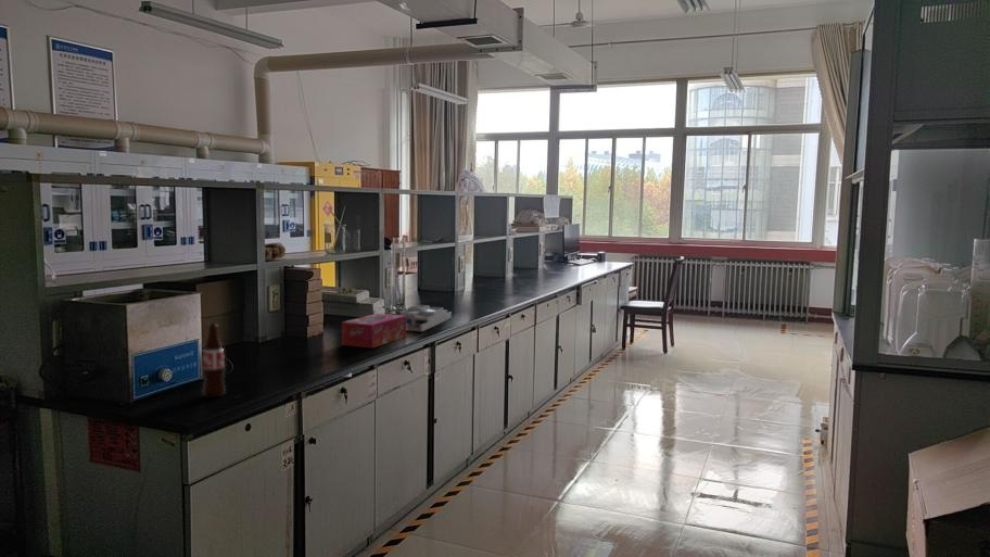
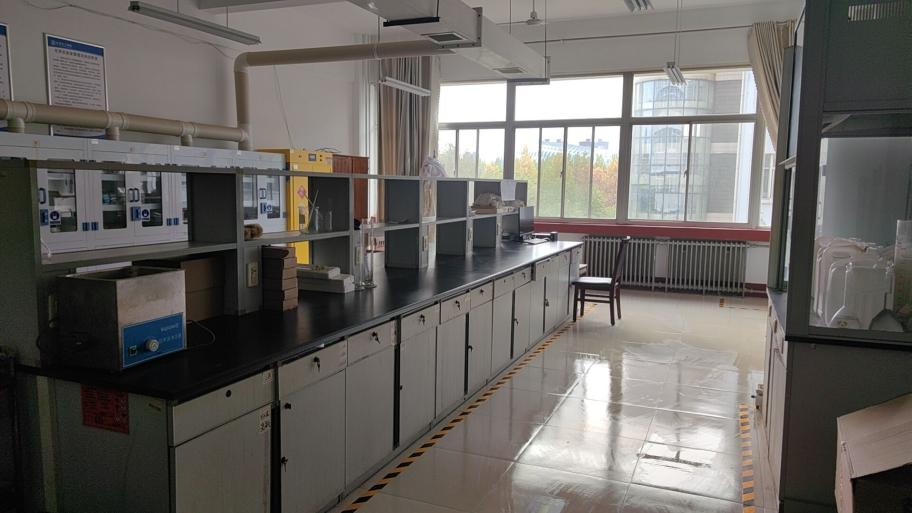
- desk organizer (422, 315)
- bottle (213, 359)
- tissue box (375, 329)
